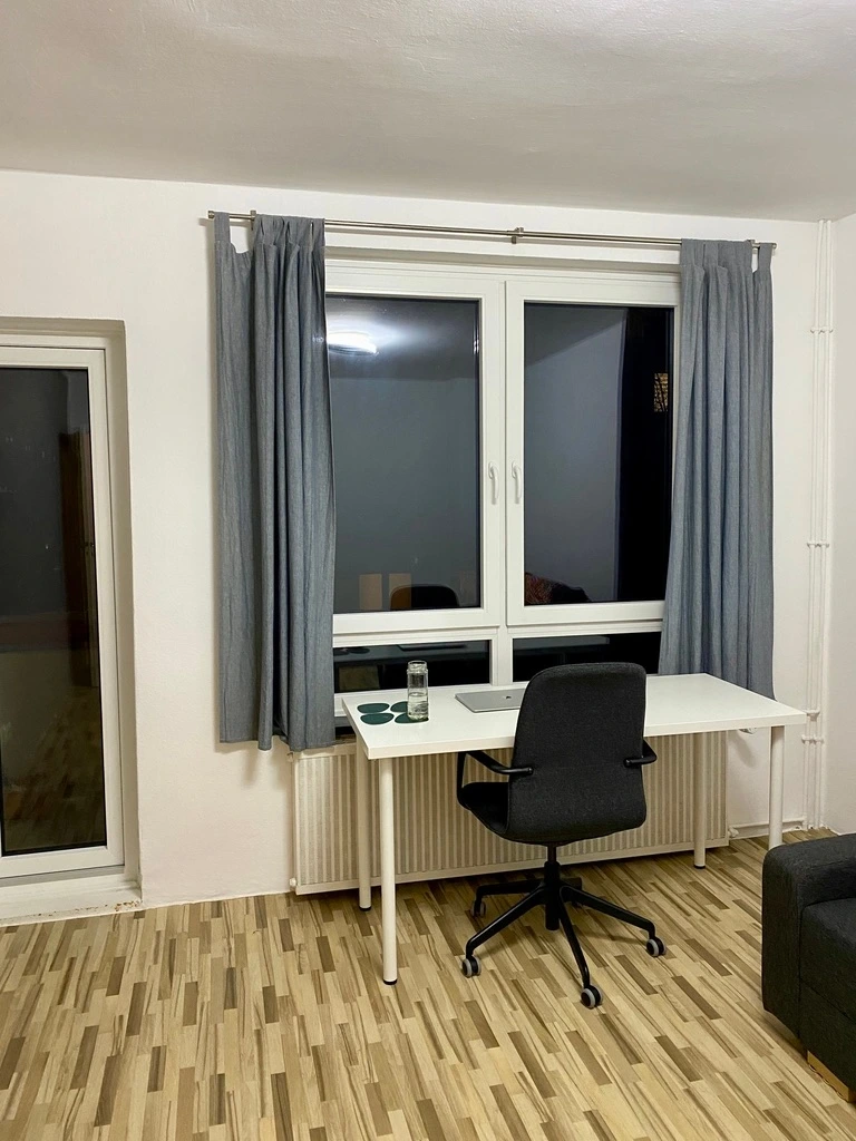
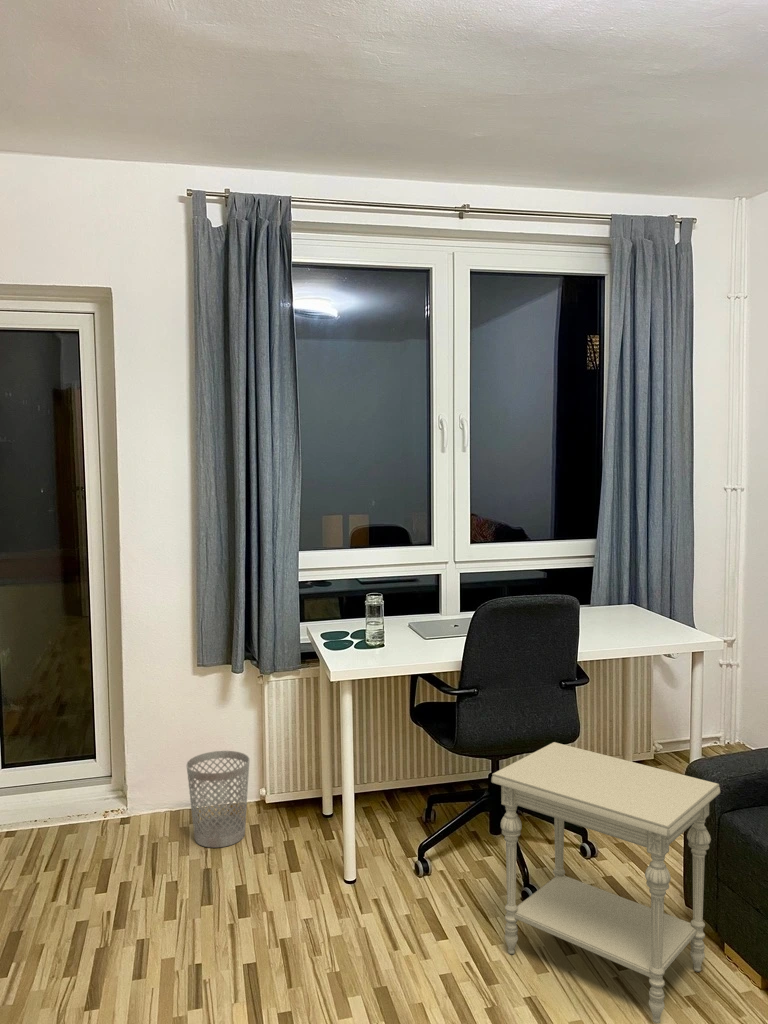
+ wastebasket (219, 799)
+ side table (598, 888)
